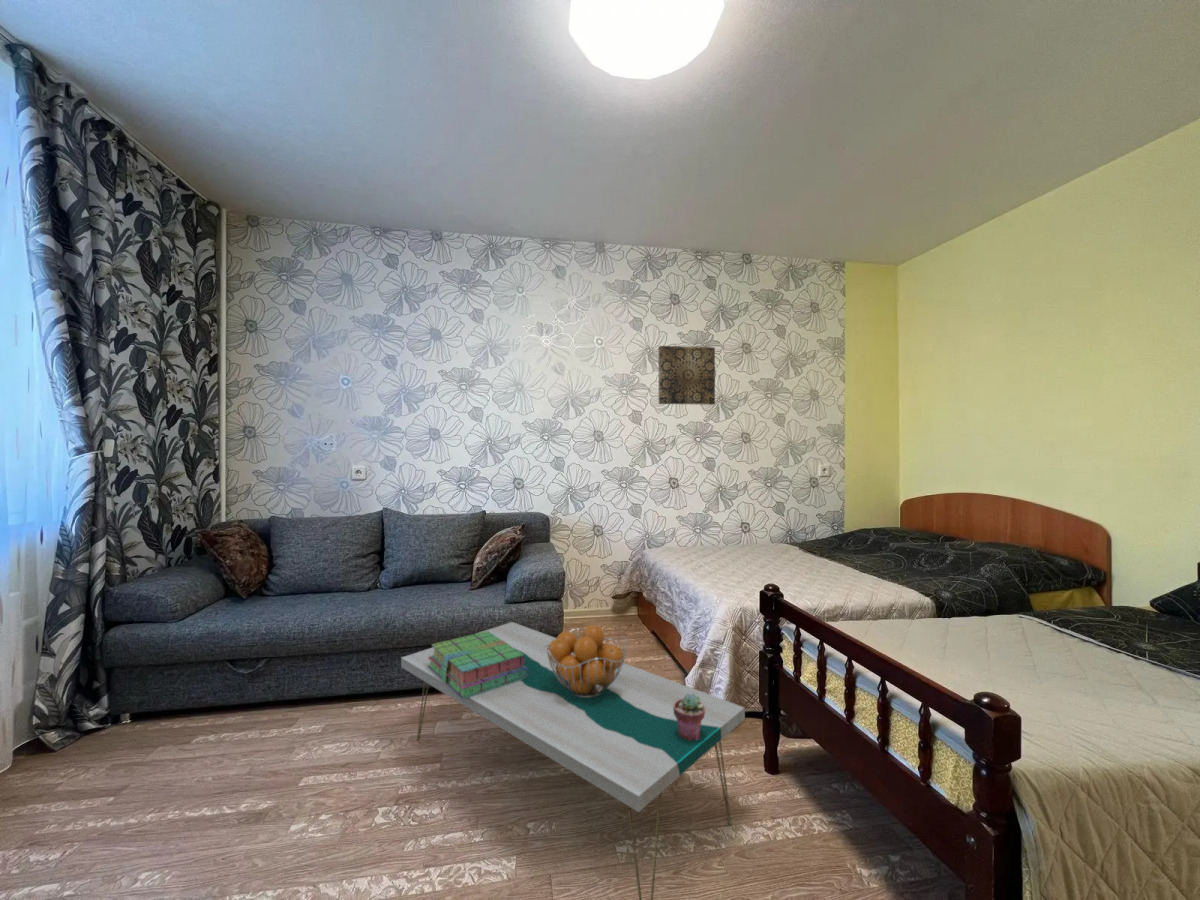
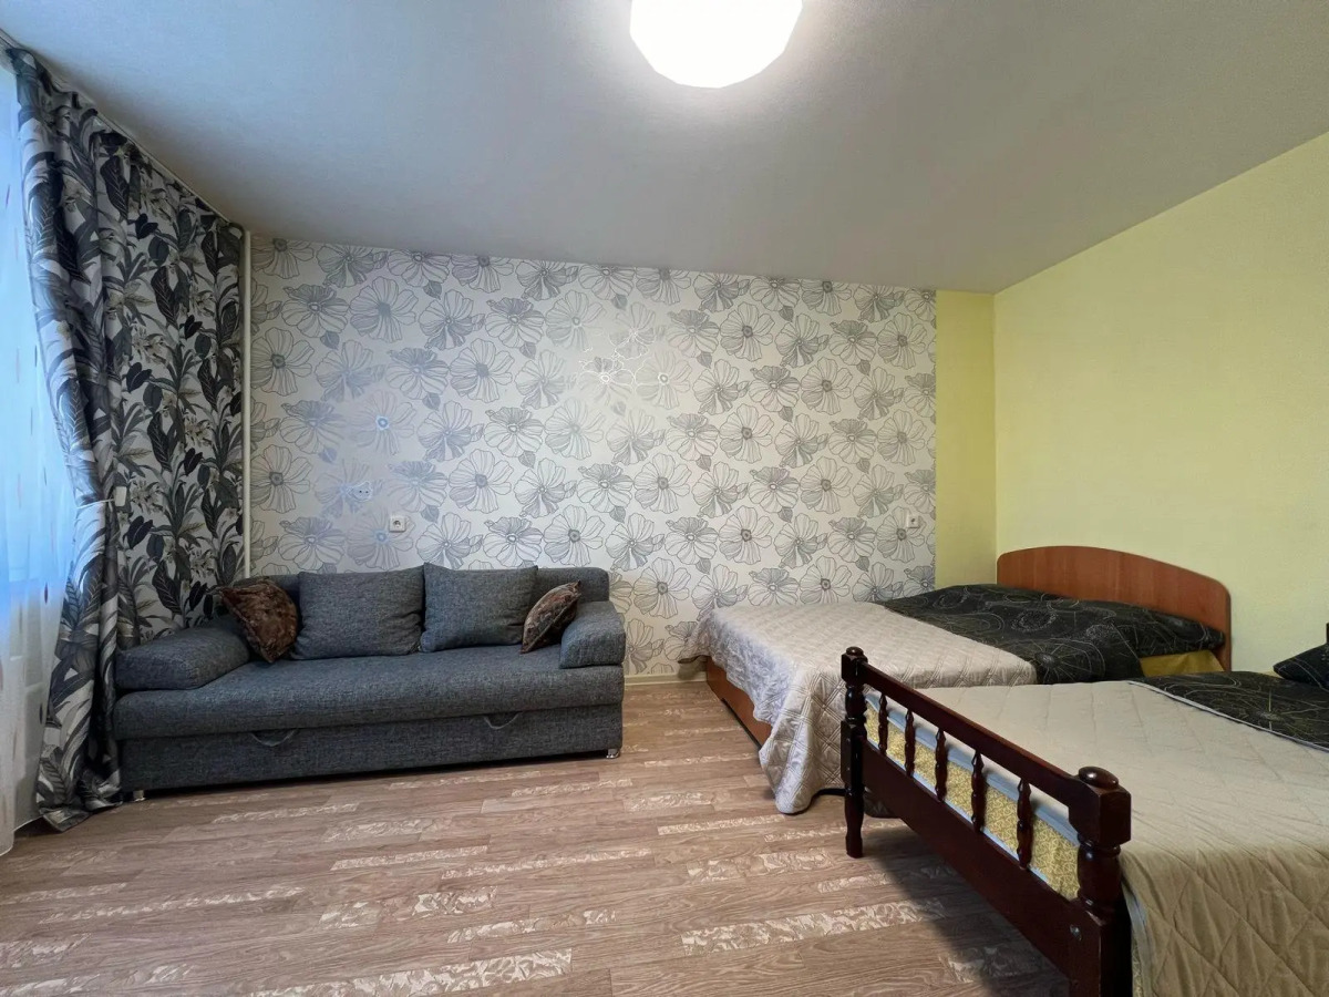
- fruit basket (586, 659)
- stack of books (477, 659)
- wall art (686, 375)
- coffee table (554, 728)
- potted succulent (689, 713)
